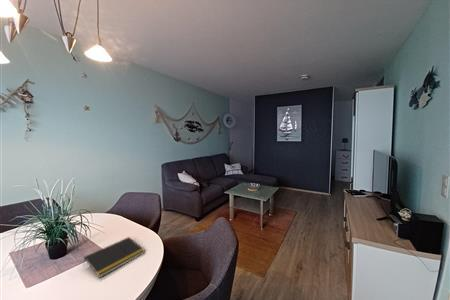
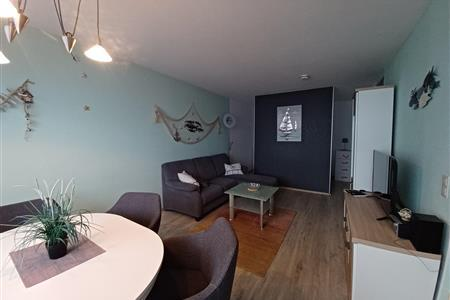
- notepad (116, 254)
